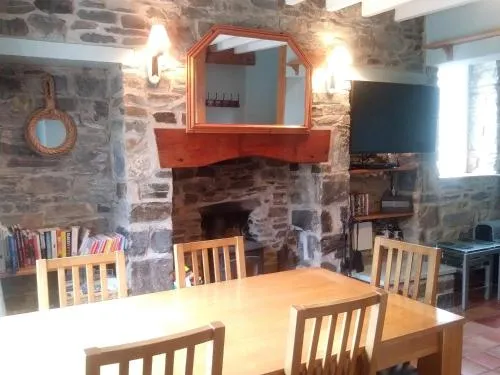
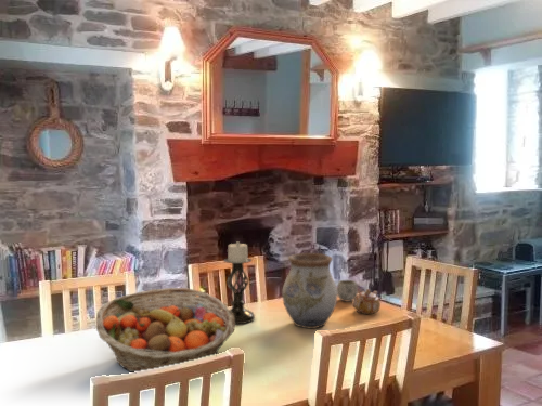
+ teapot (365, 300)
+ vase (309, 290)
+ fruit basket (167, 328)
+ candle holder (237, 279)
+ mug (345, 290)
